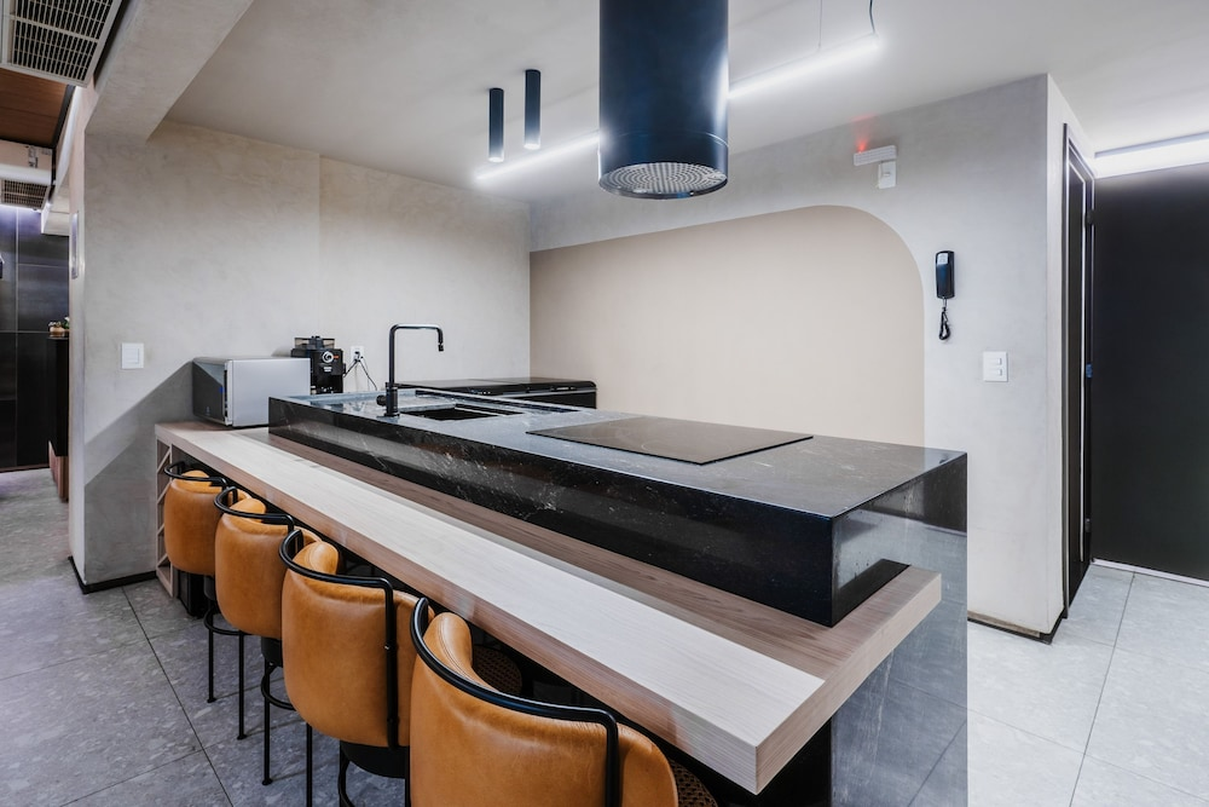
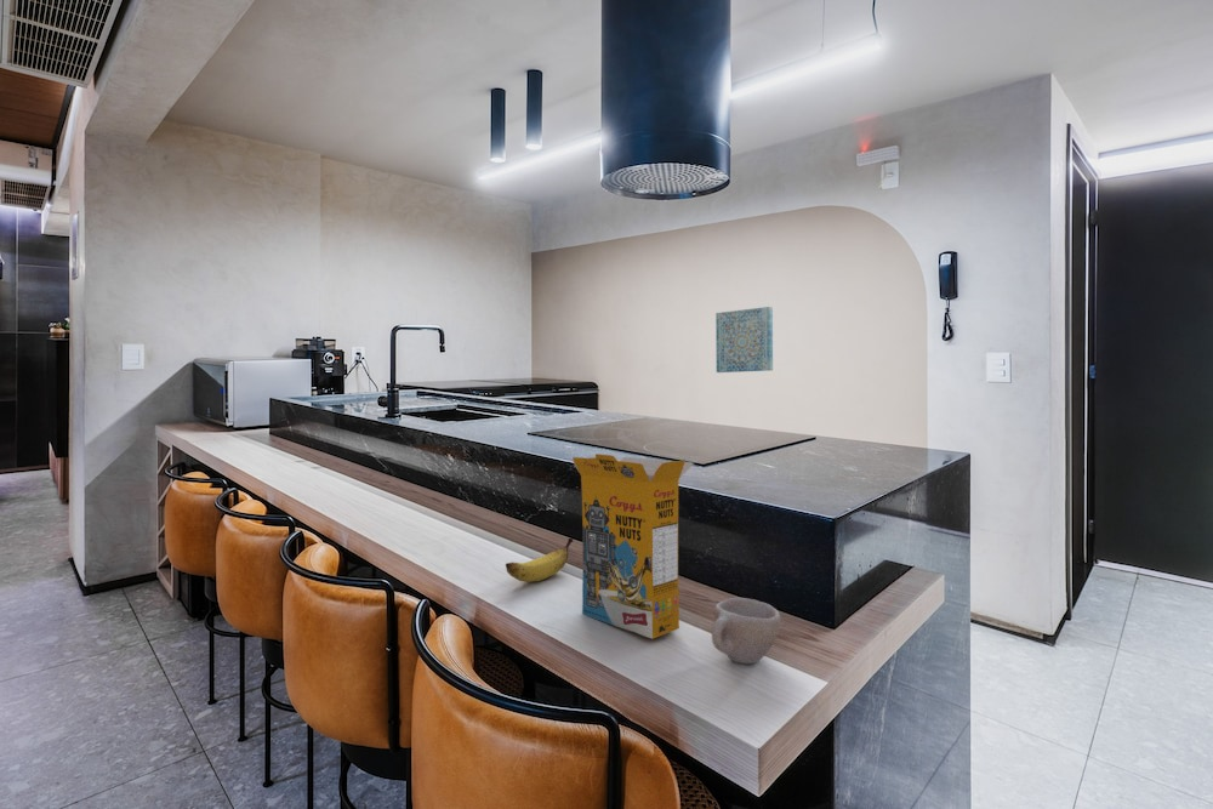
+ banana (541, 562)
+ cup (741, 634)
+ cereal box (630, 535)
+ wall art (744, 341)
